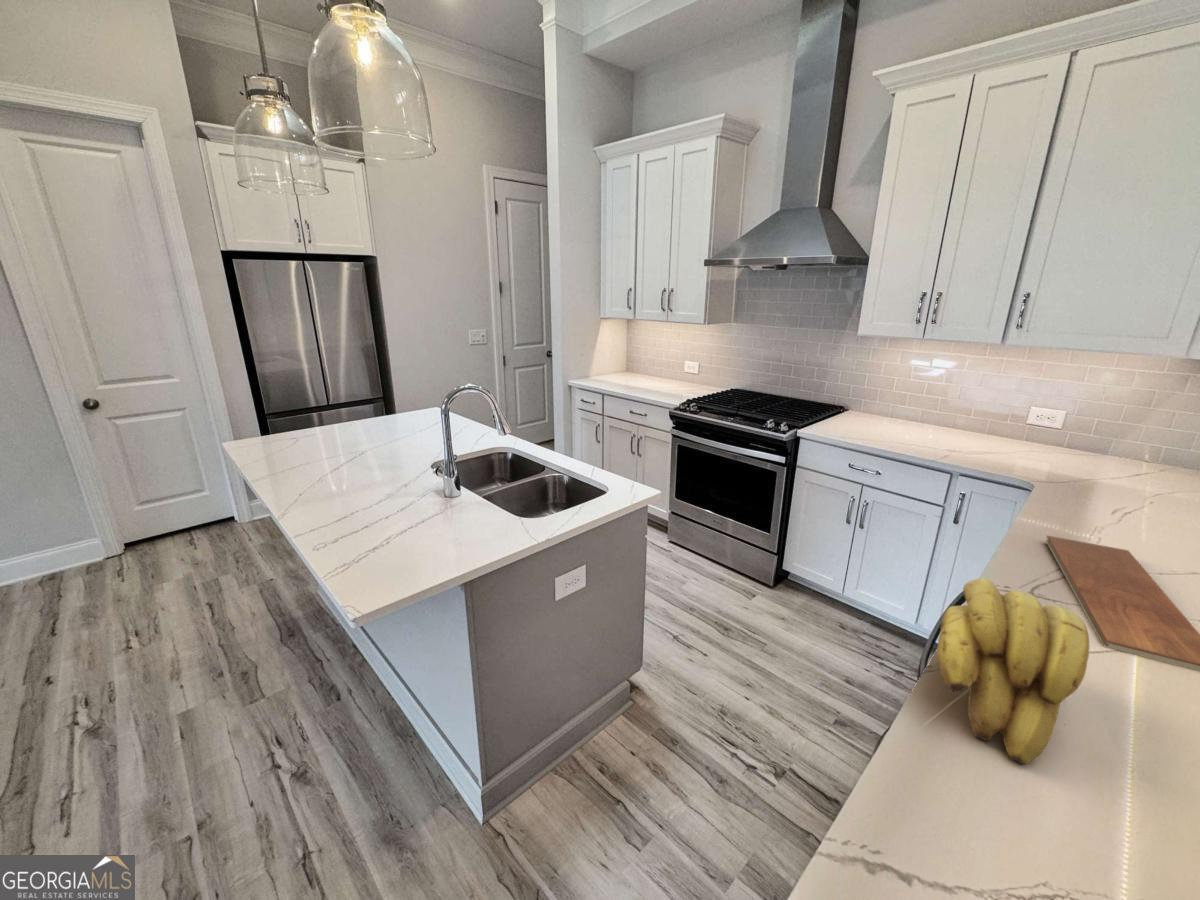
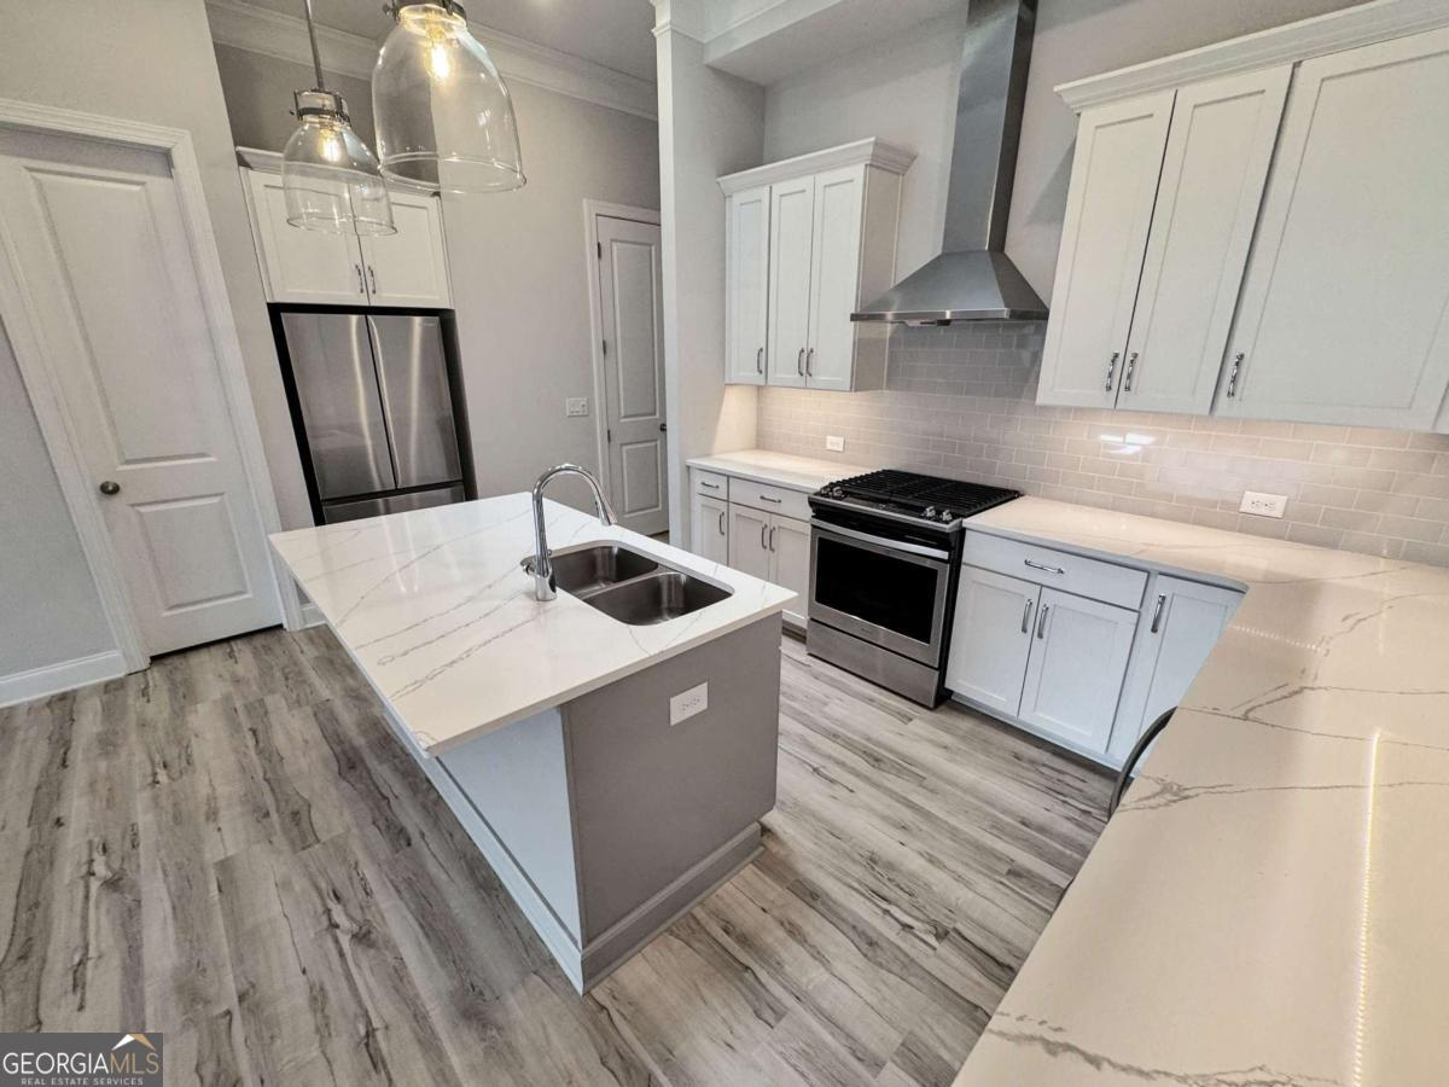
- banana bunch (1005, 652)
- chopping board (1119, 592)
